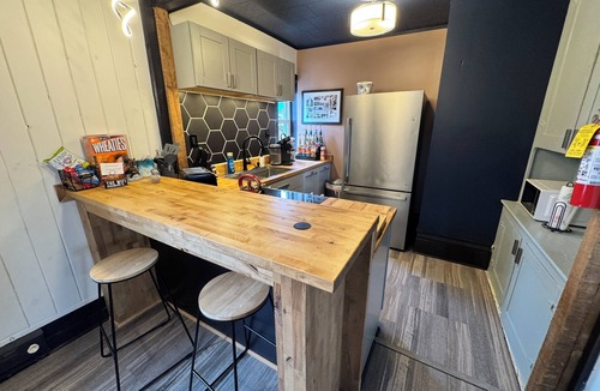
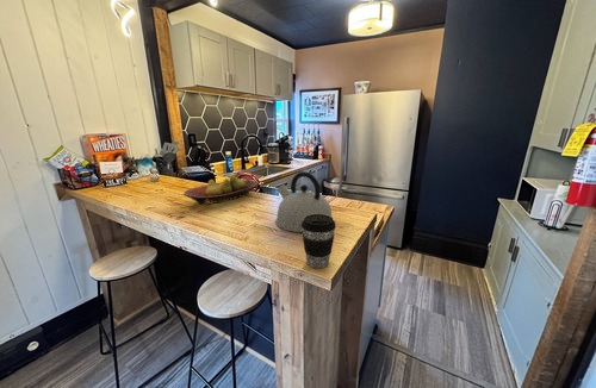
+ fruit bowl (223, 188)
+ coffee cup (317, 240)
+ kettle (302, 196)
